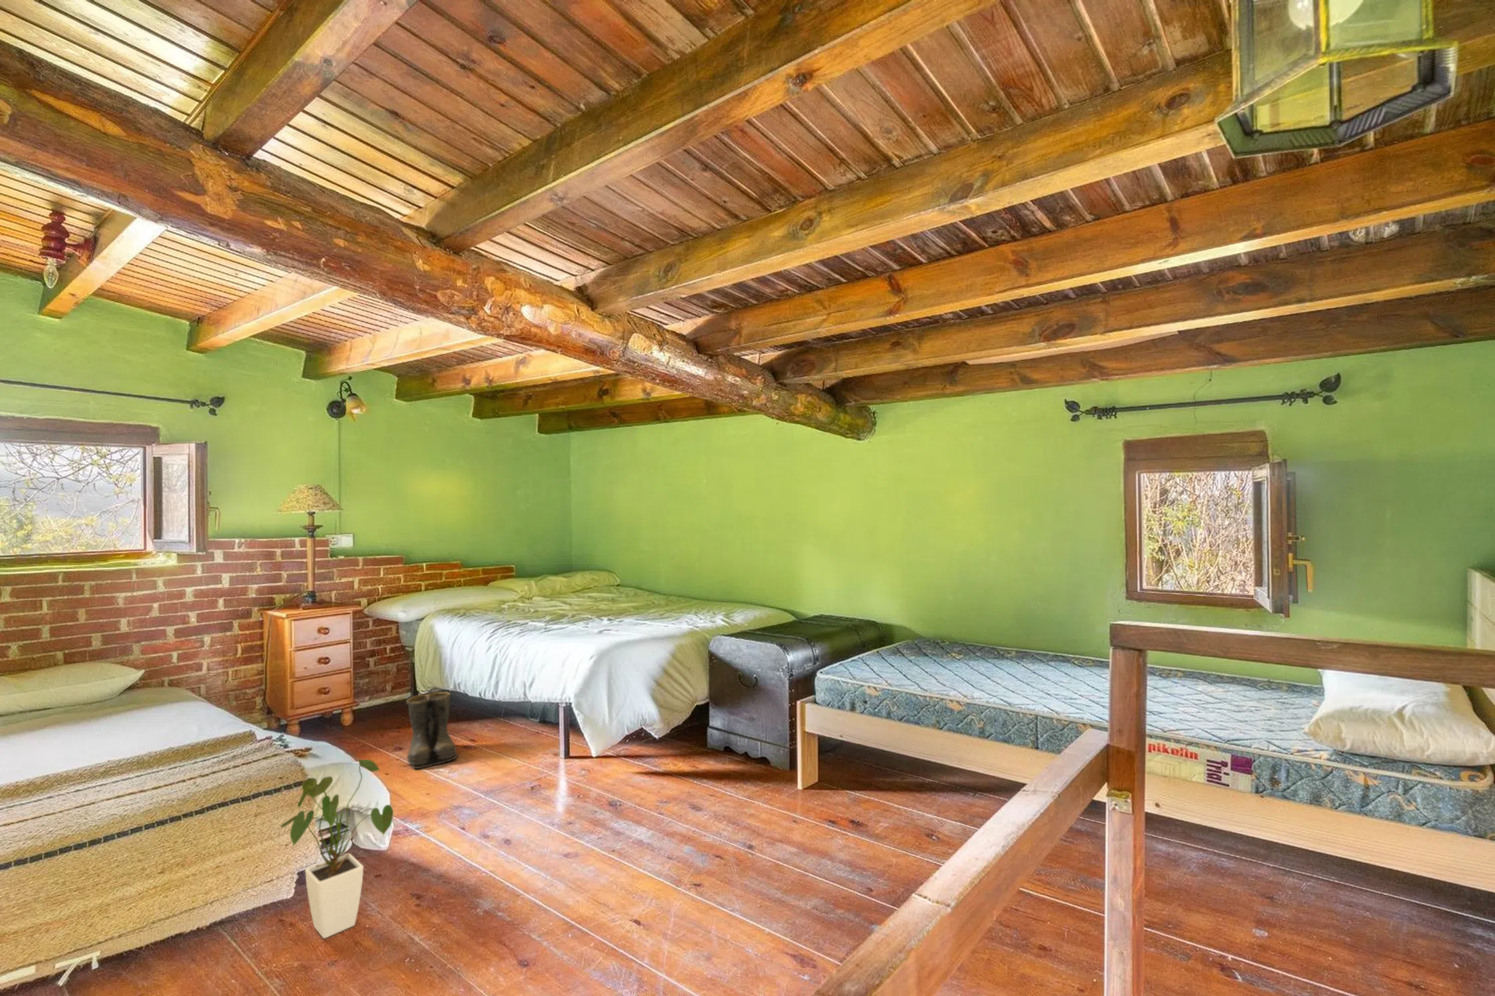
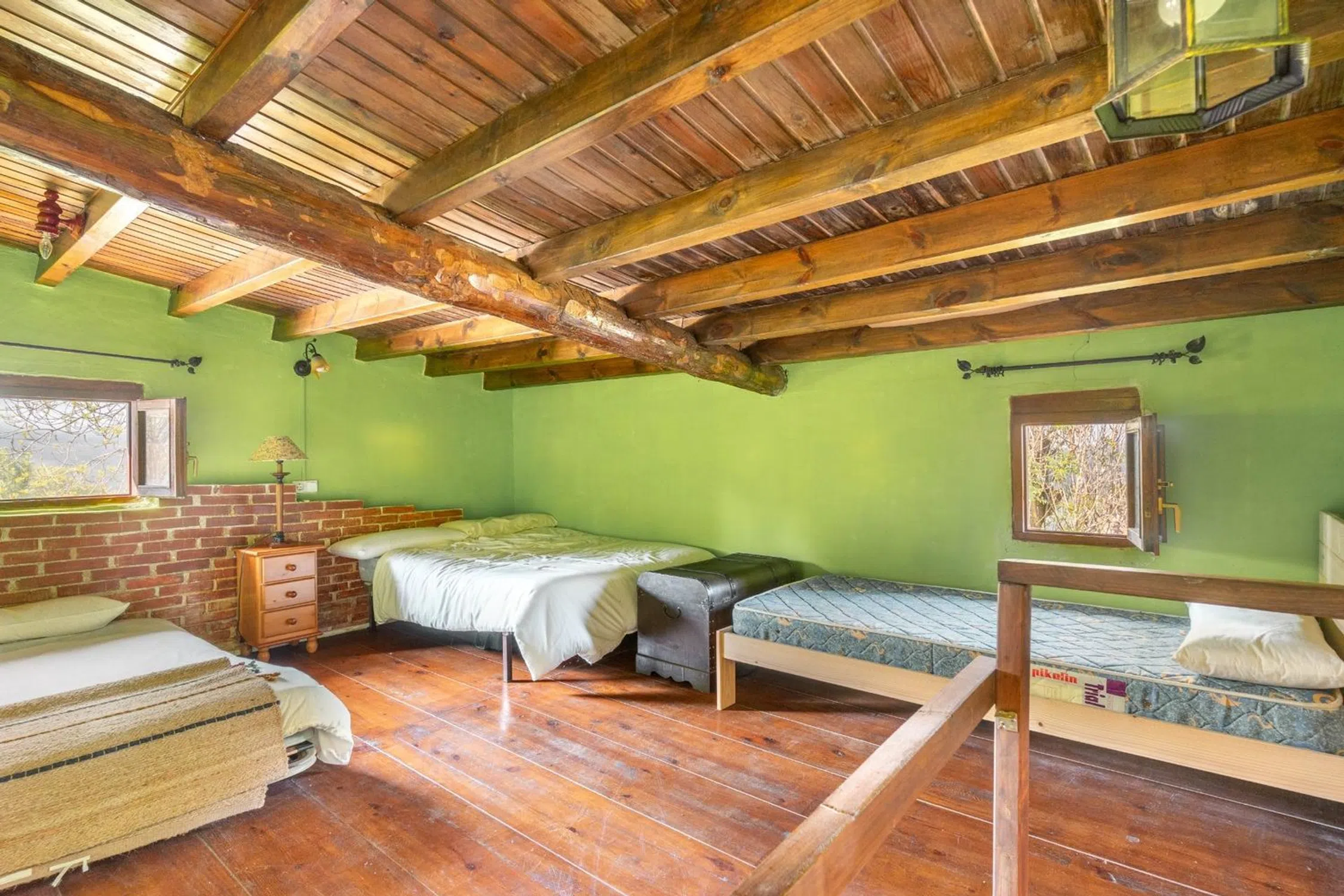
- house plant (346, 847)
- boots (430, 727)
